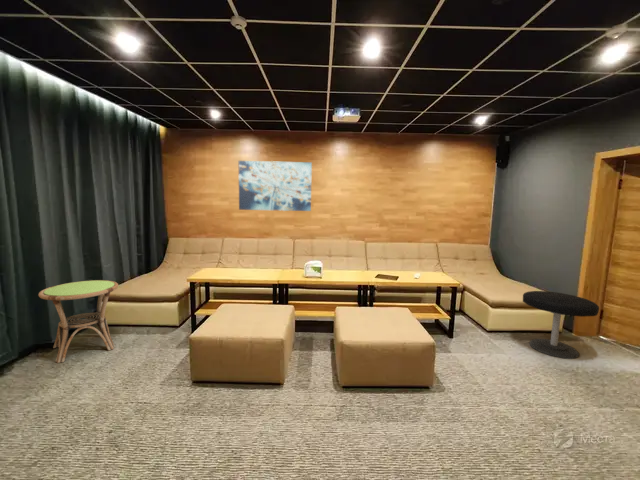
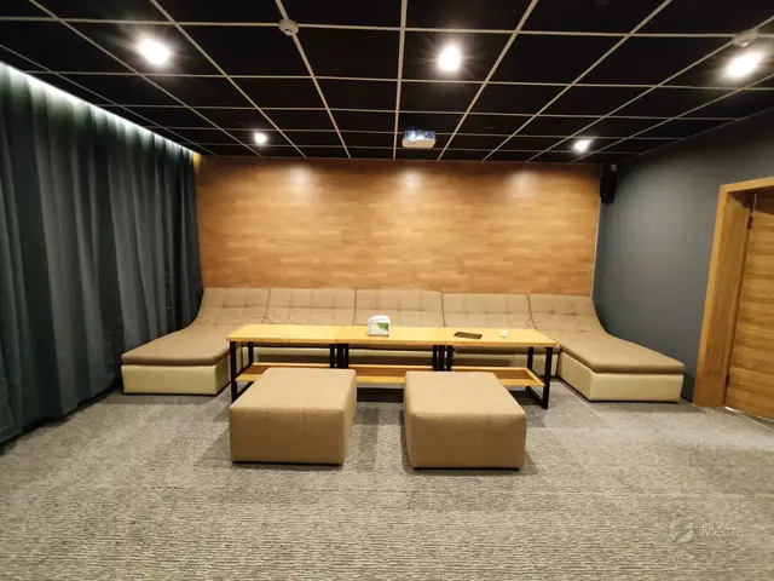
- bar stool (556, 323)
- side table (83, 317)
- wall art (275, 186)
